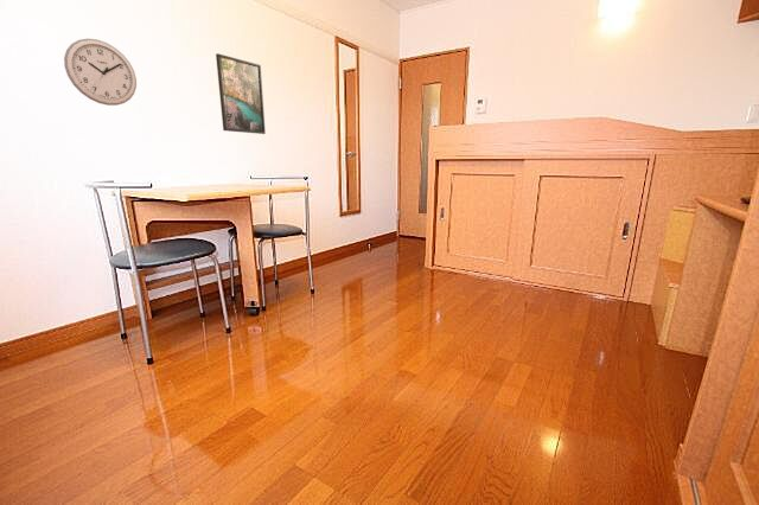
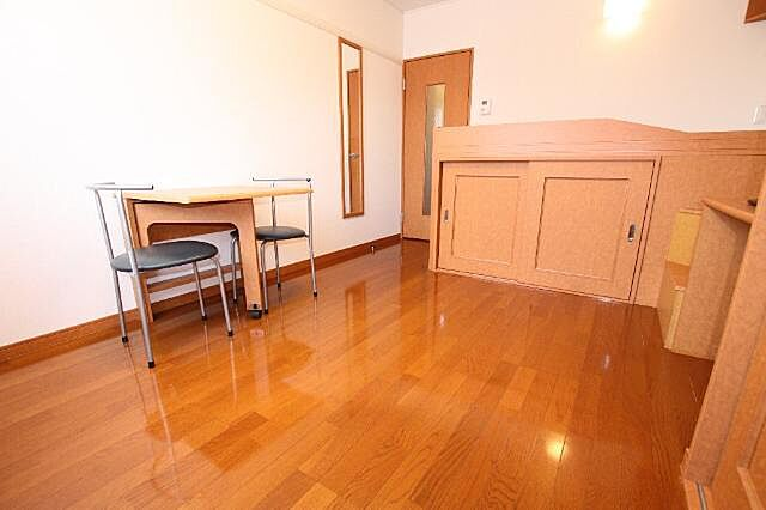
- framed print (242, 96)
- wall clock (103, 72)
